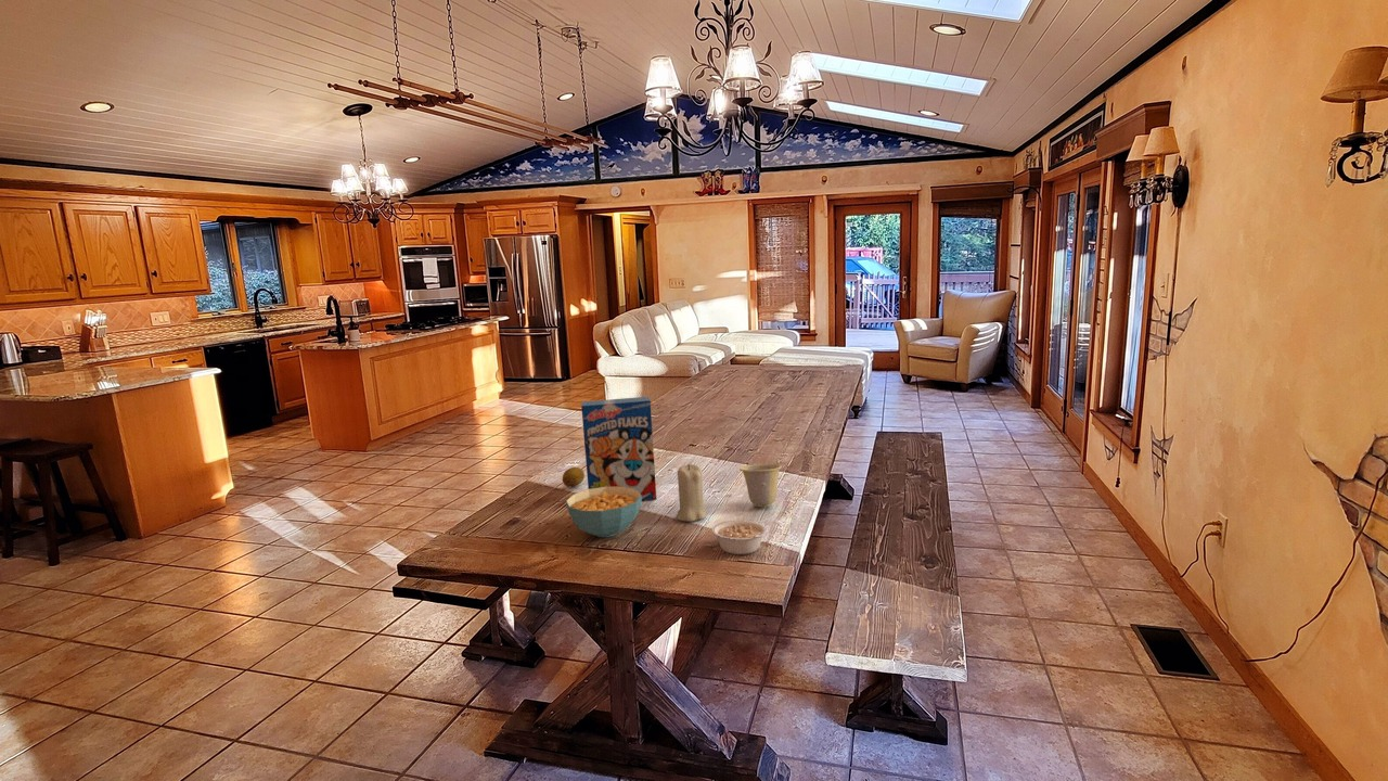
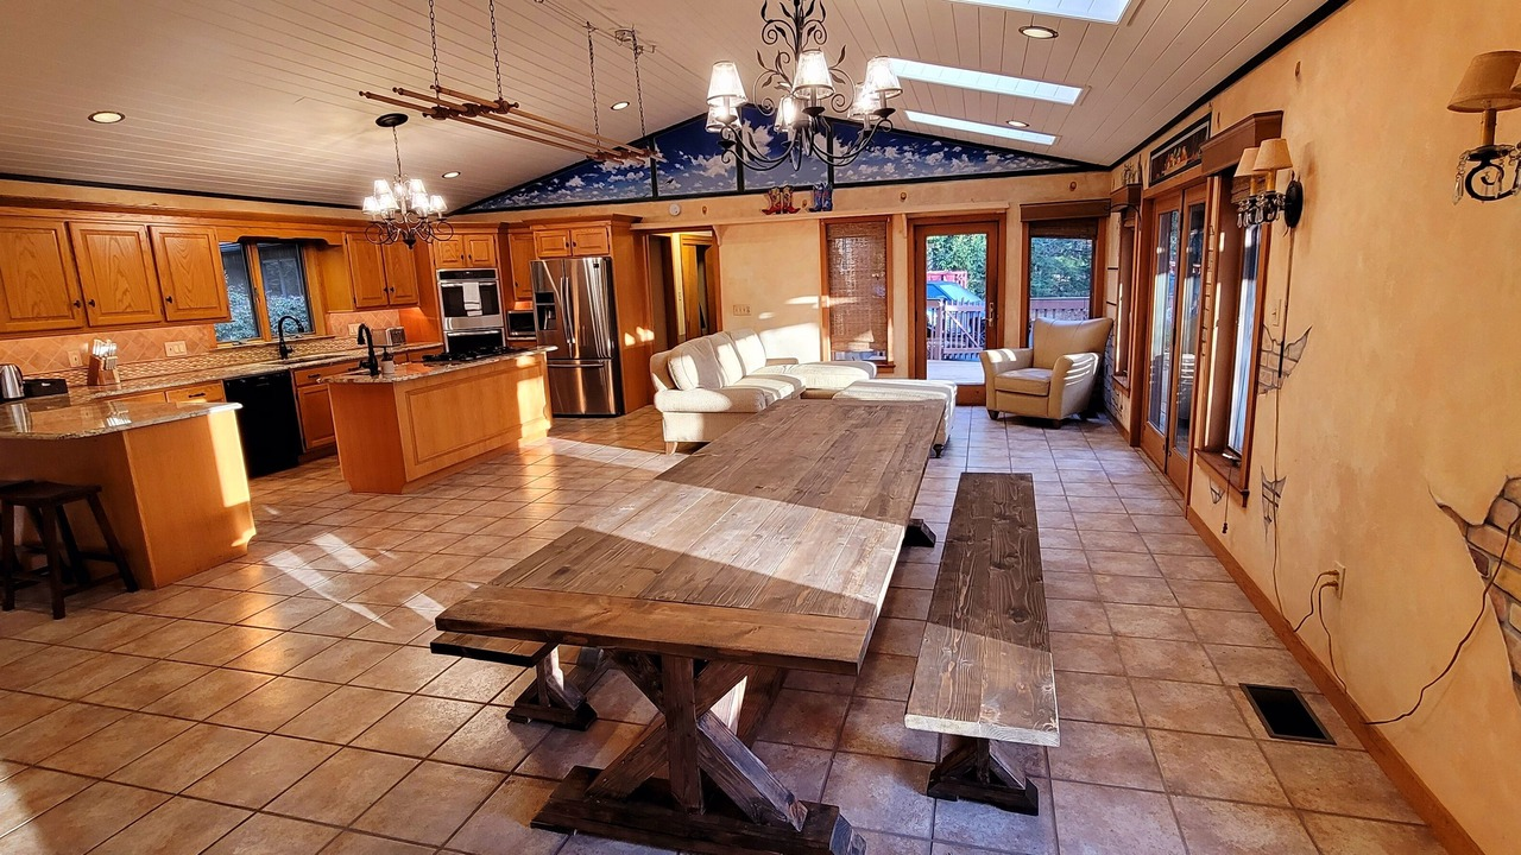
- candle (690, 490)
- cereal bowl (605, 515)
- legume (742, 537)
- cereal box (619, 450)
- fruit (573, 476)
- cup (760, 484)
